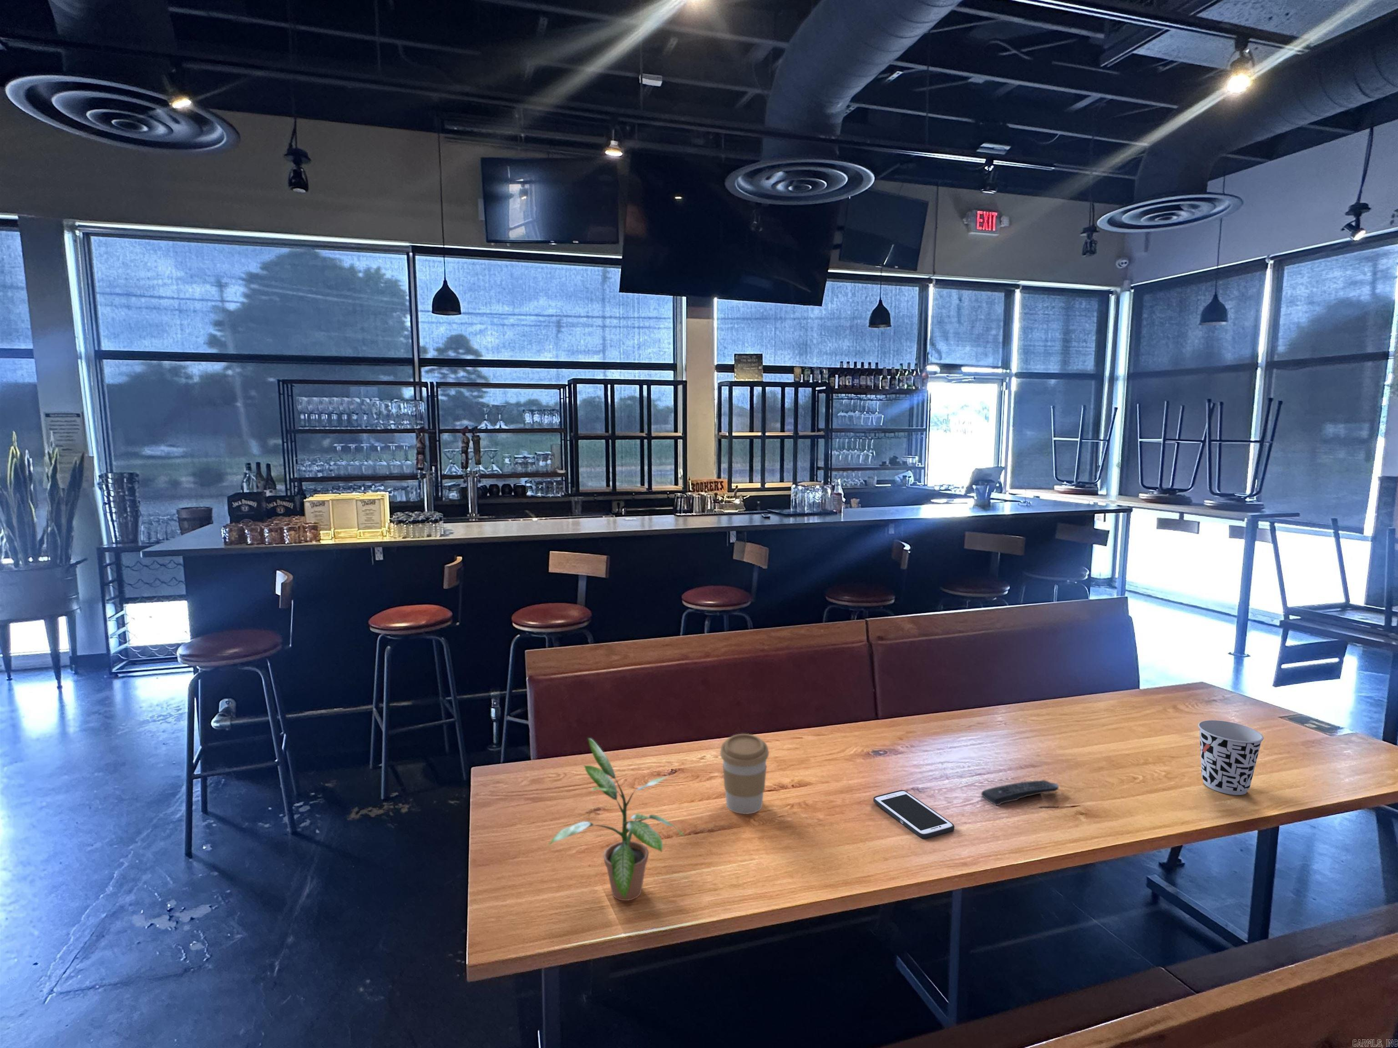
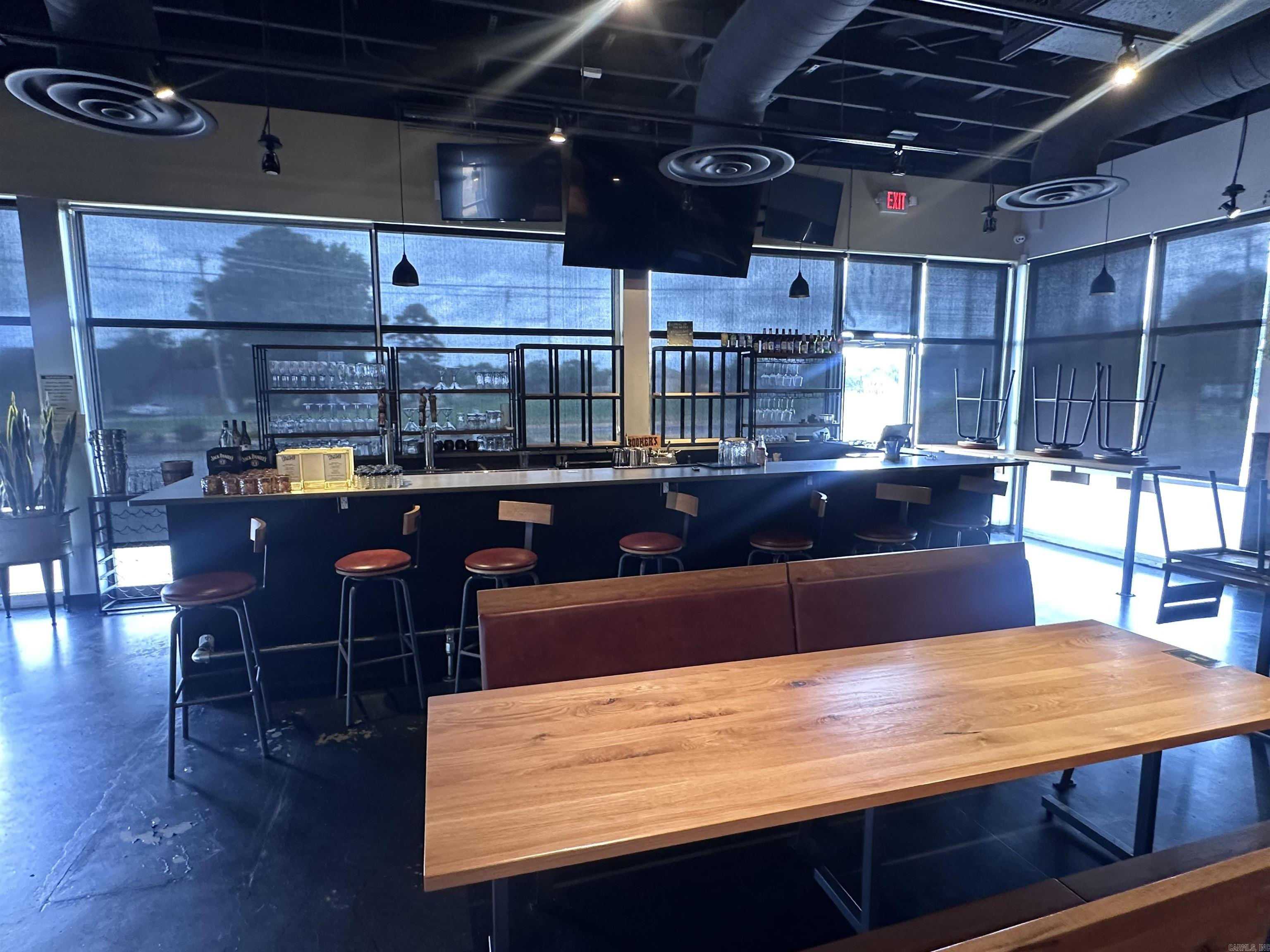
- coffee cup (744, 773)
- remote control (1023, 790)
- cup (1227, 758)
- cell phone (911, 814)
- potted plant (621, 811)
